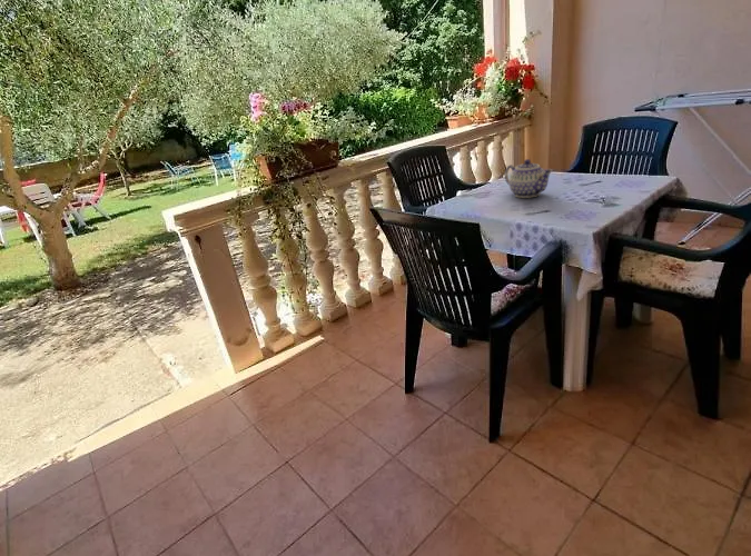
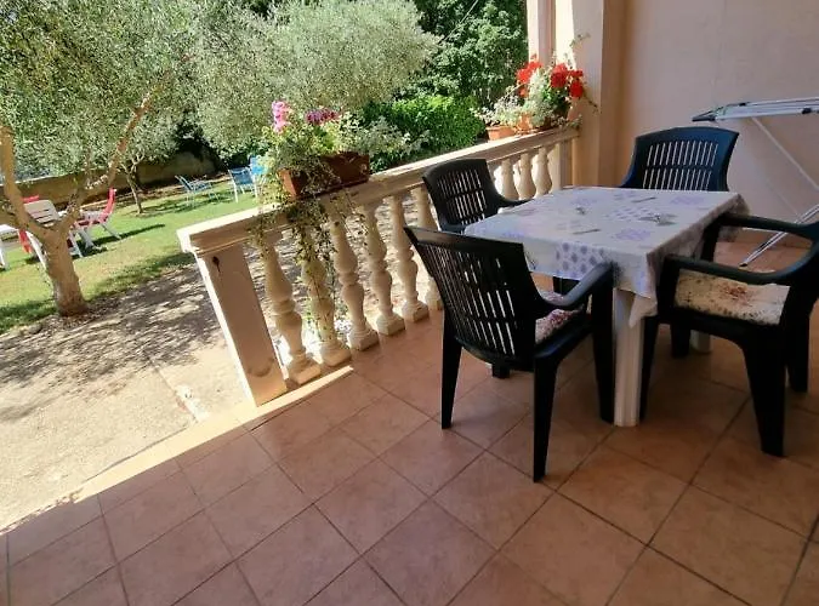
- teapot (527, 177)
